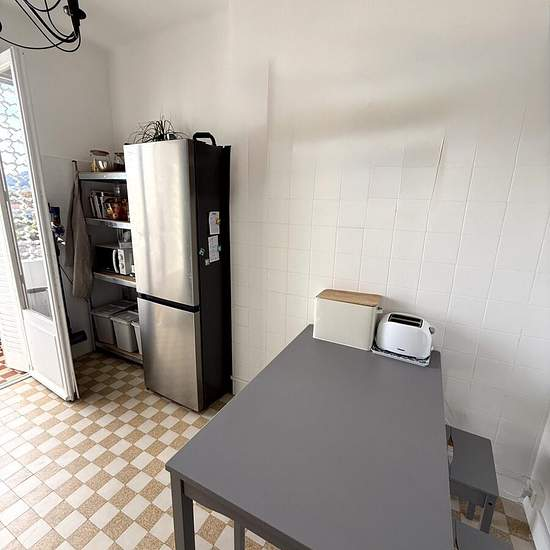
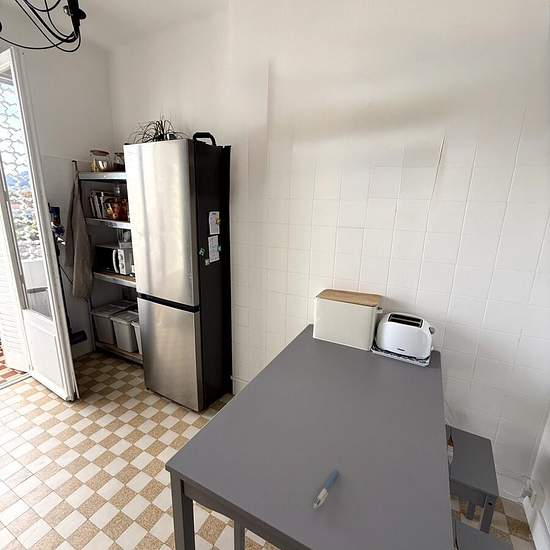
+ pen (327, 487)
